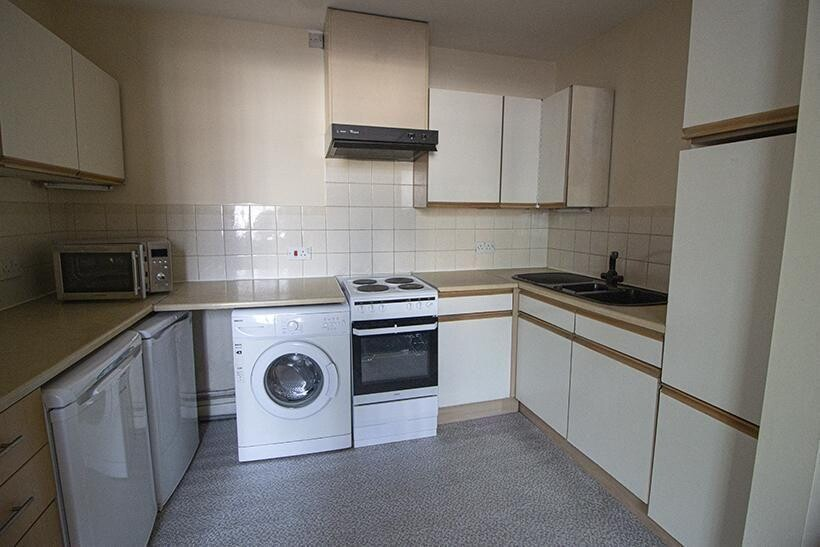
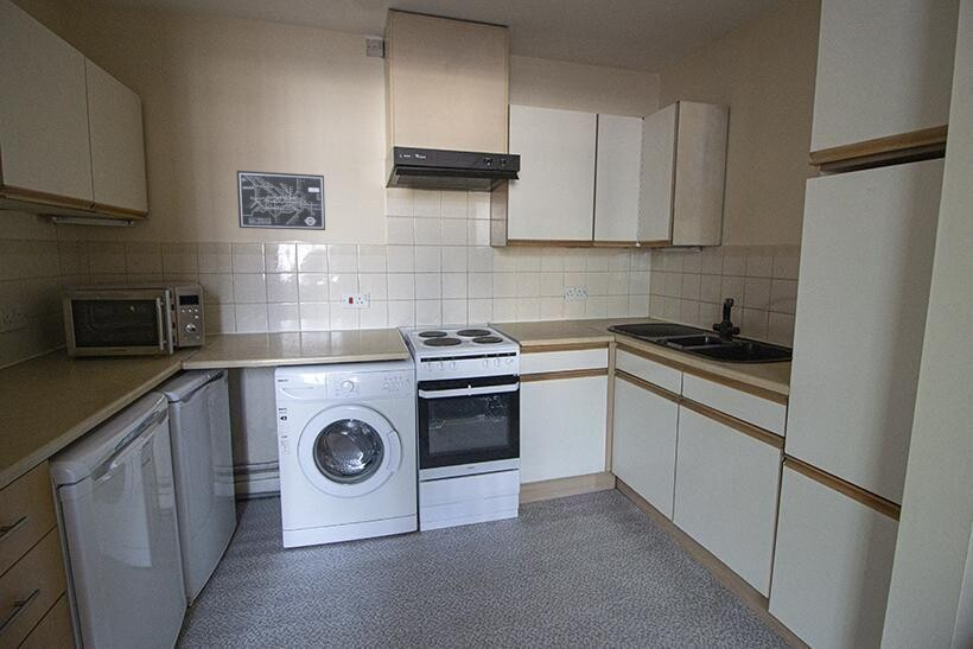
+ wall art (281, 201)
